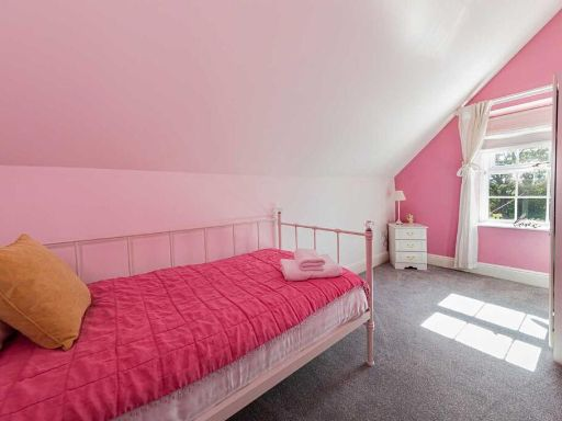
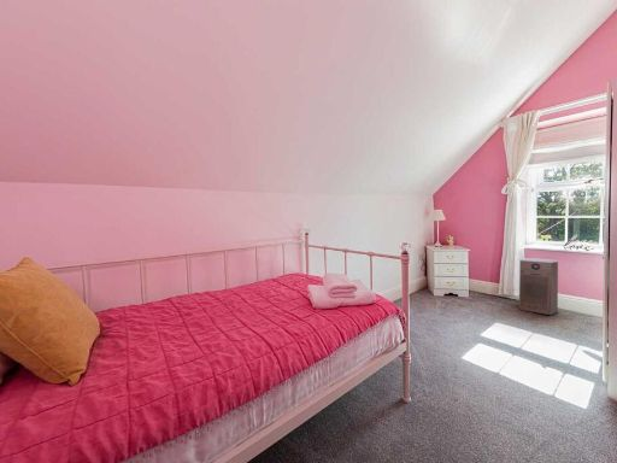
+ fan (537, 283)
